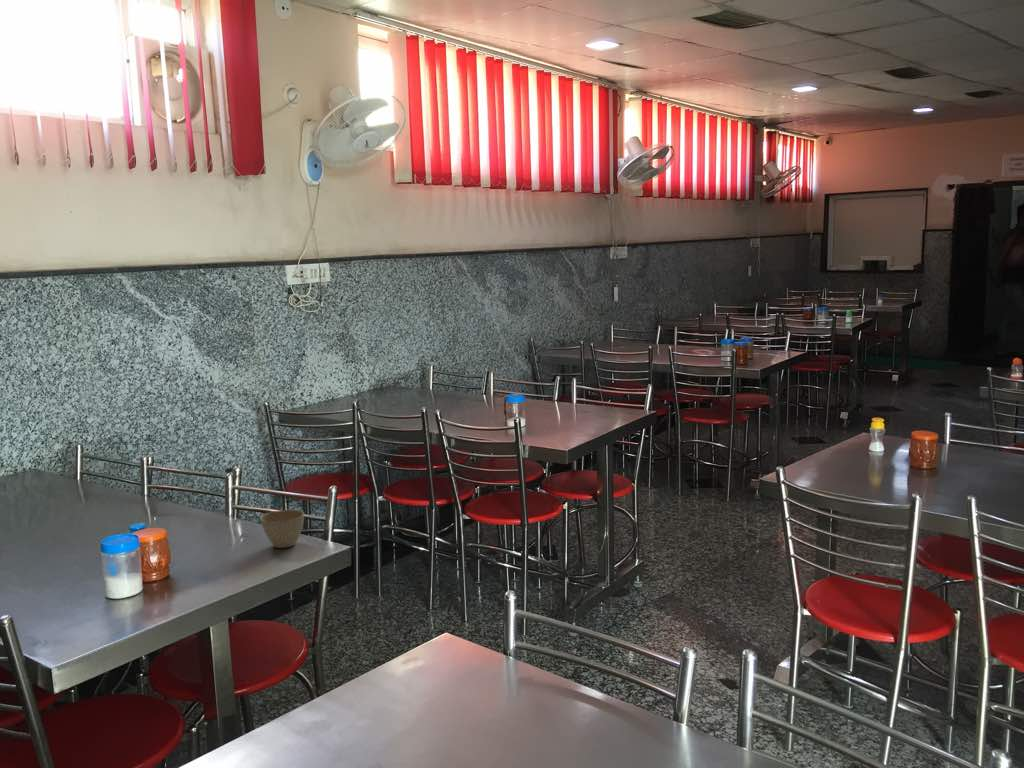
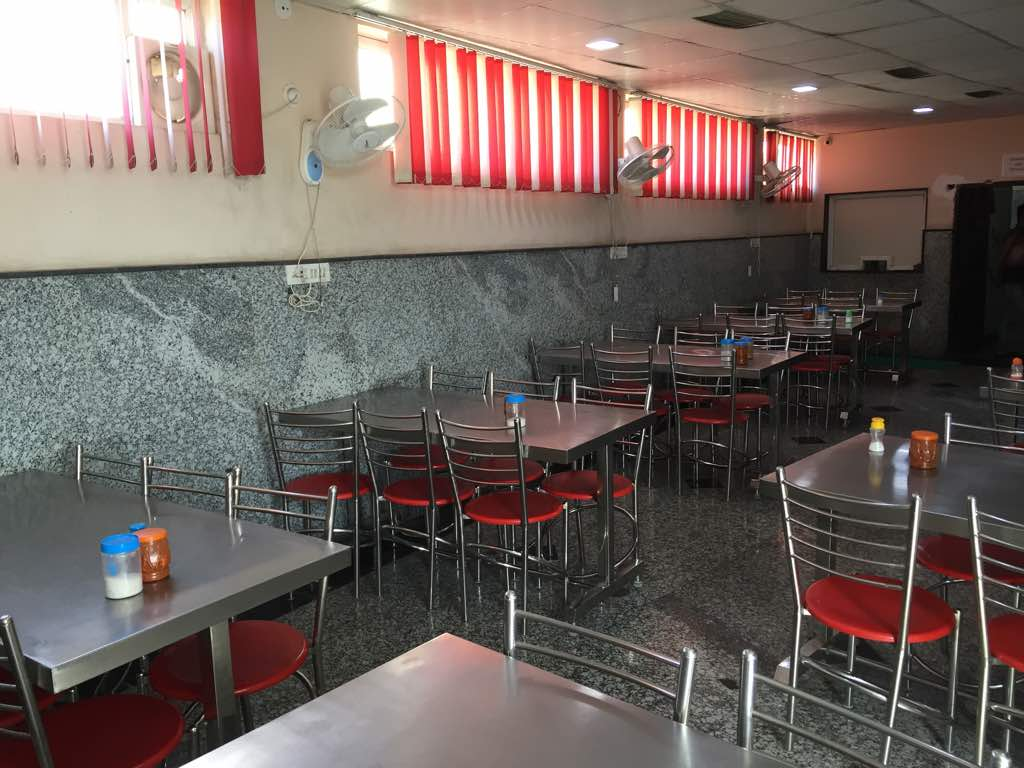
- flower pot (283, 530)
